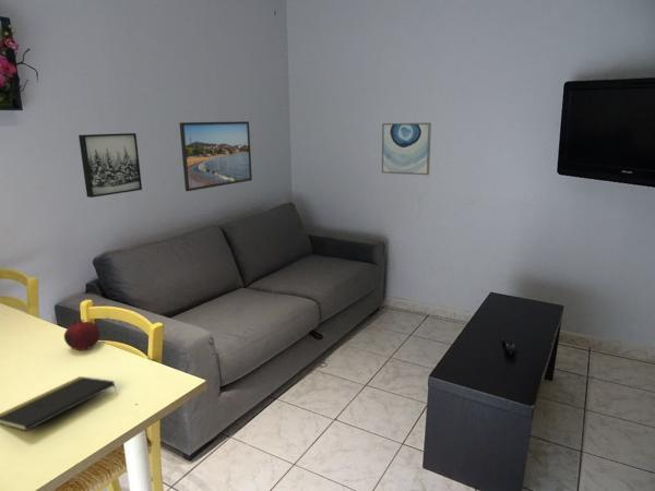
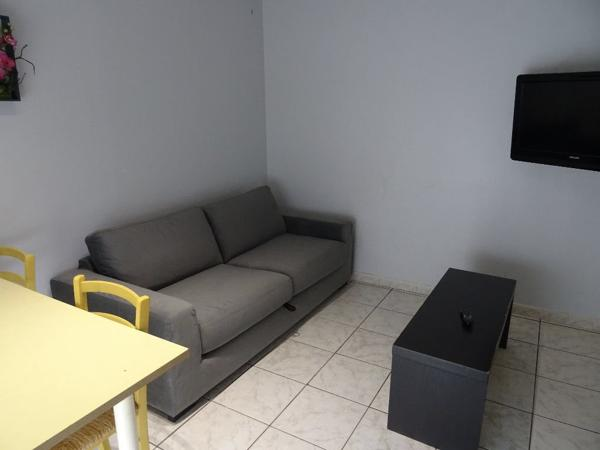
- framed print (218, 154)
- wall art (405, 148)
- wall art (111, 164)
- fruit (82, 334)
- notepad (56, 400)
